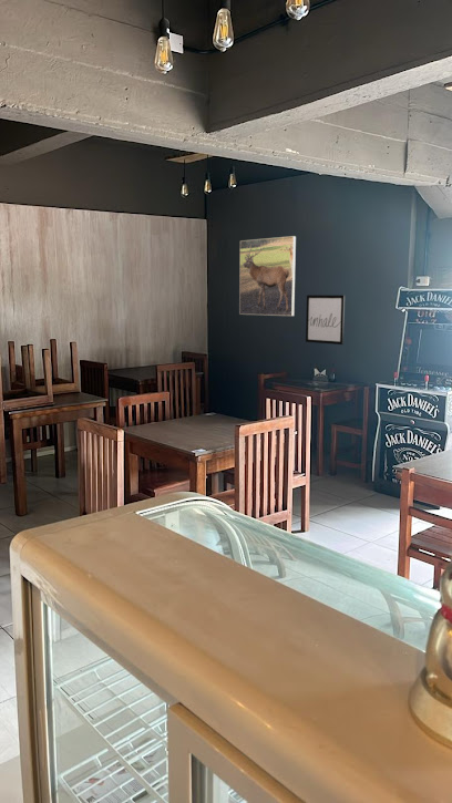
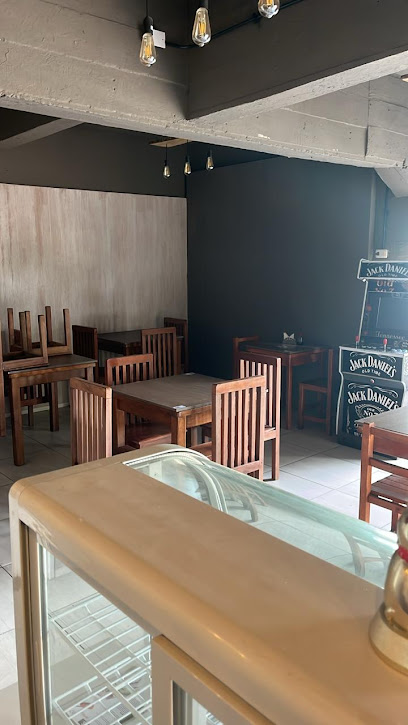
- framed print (266, 277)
- wall art (325, 319)
